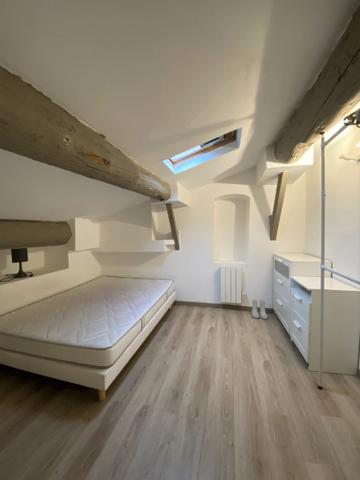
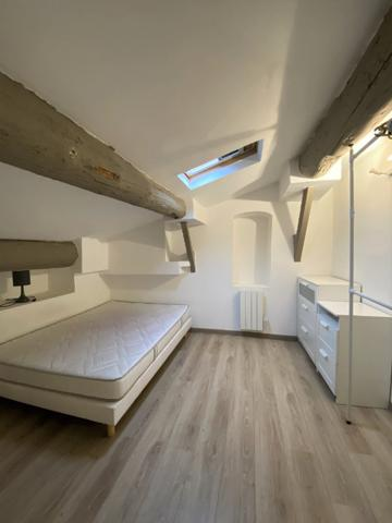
- boots (260, 308)
